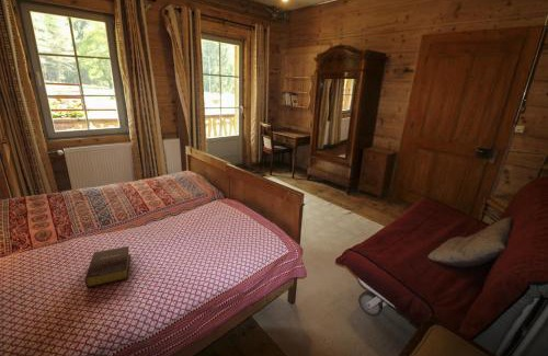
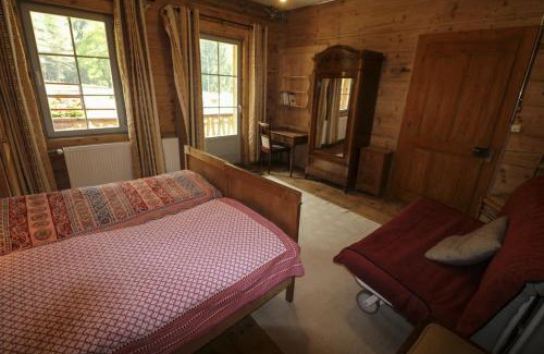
- bible (110, 265)
